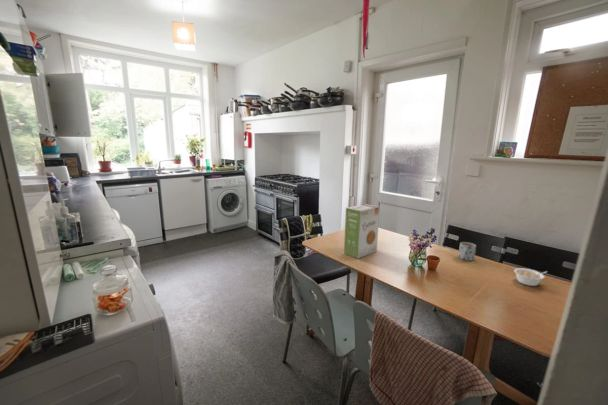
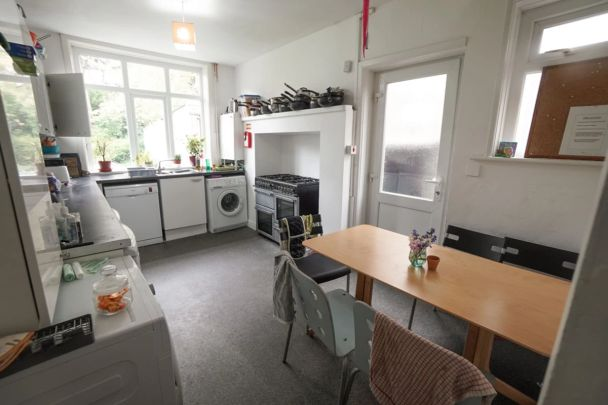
- legume (528, 276)
- food box (361, 230)
- mug (466, 251)
